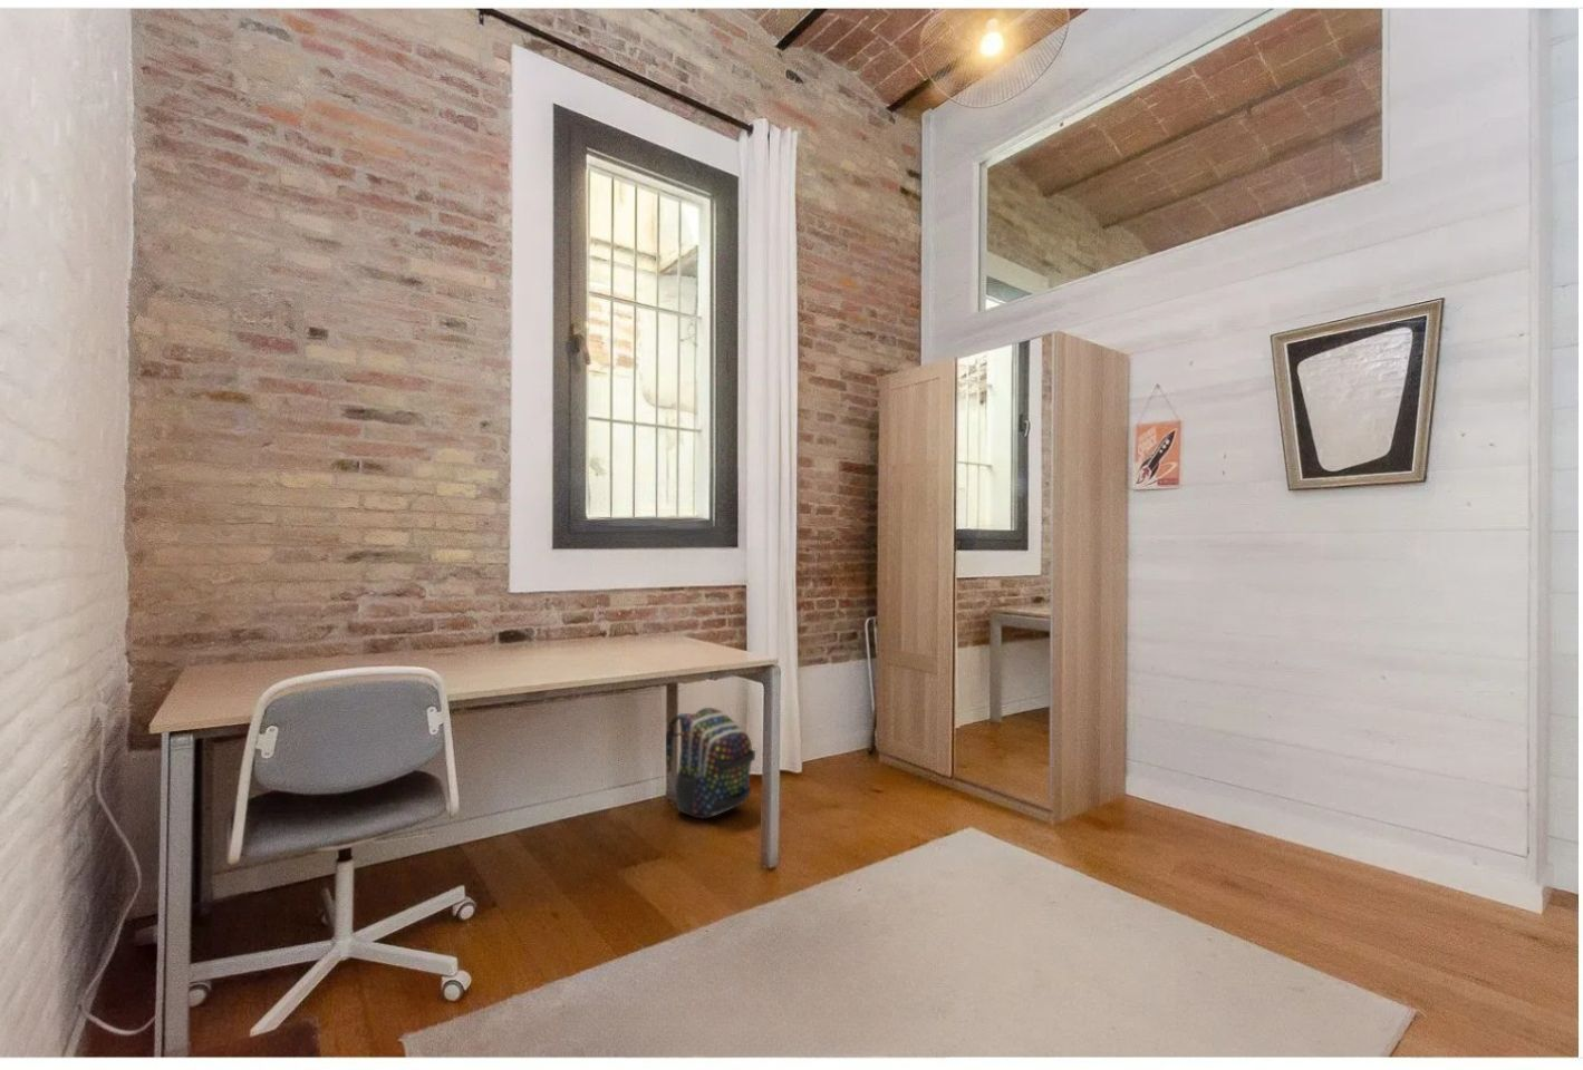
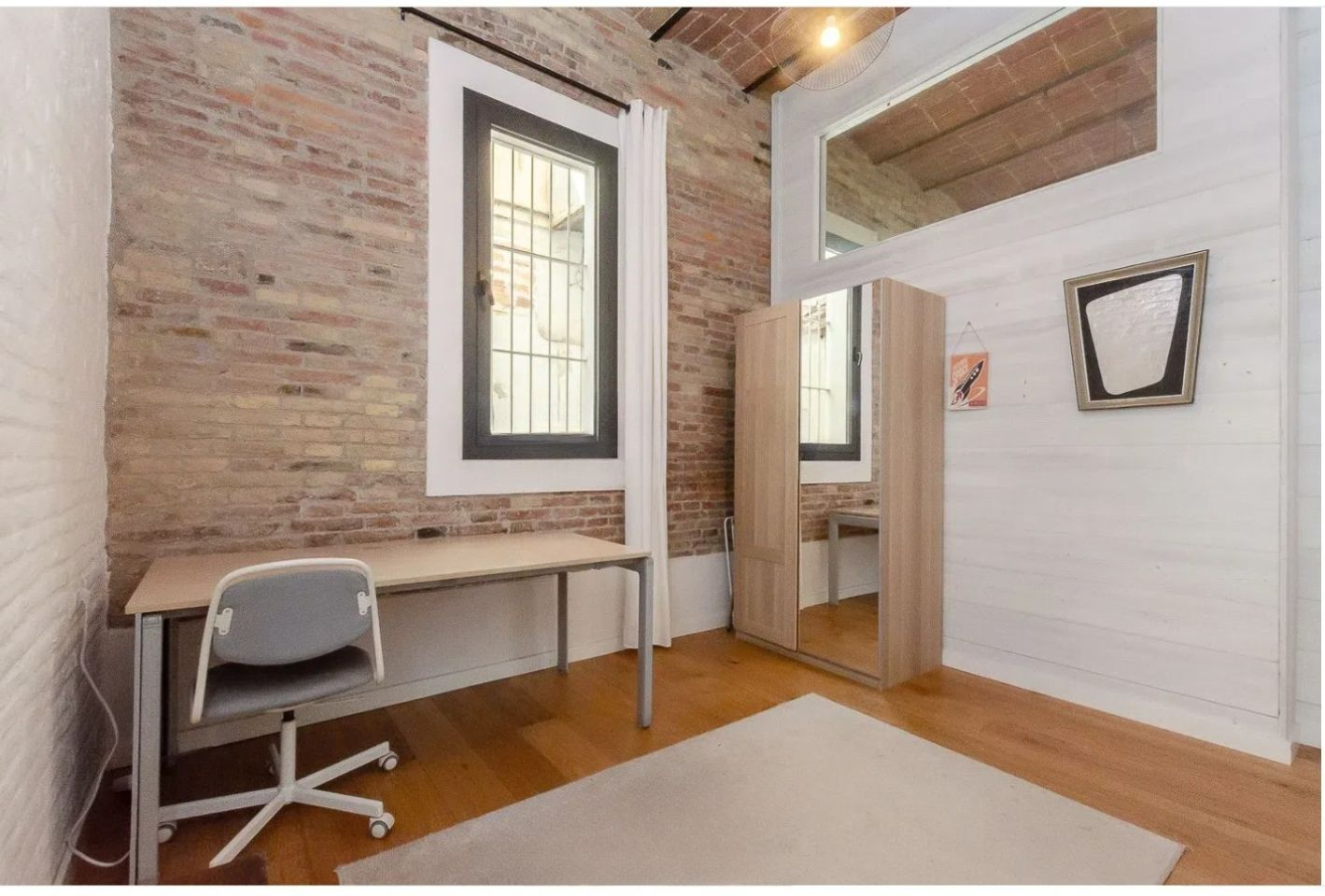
- backpack (708, 761)
